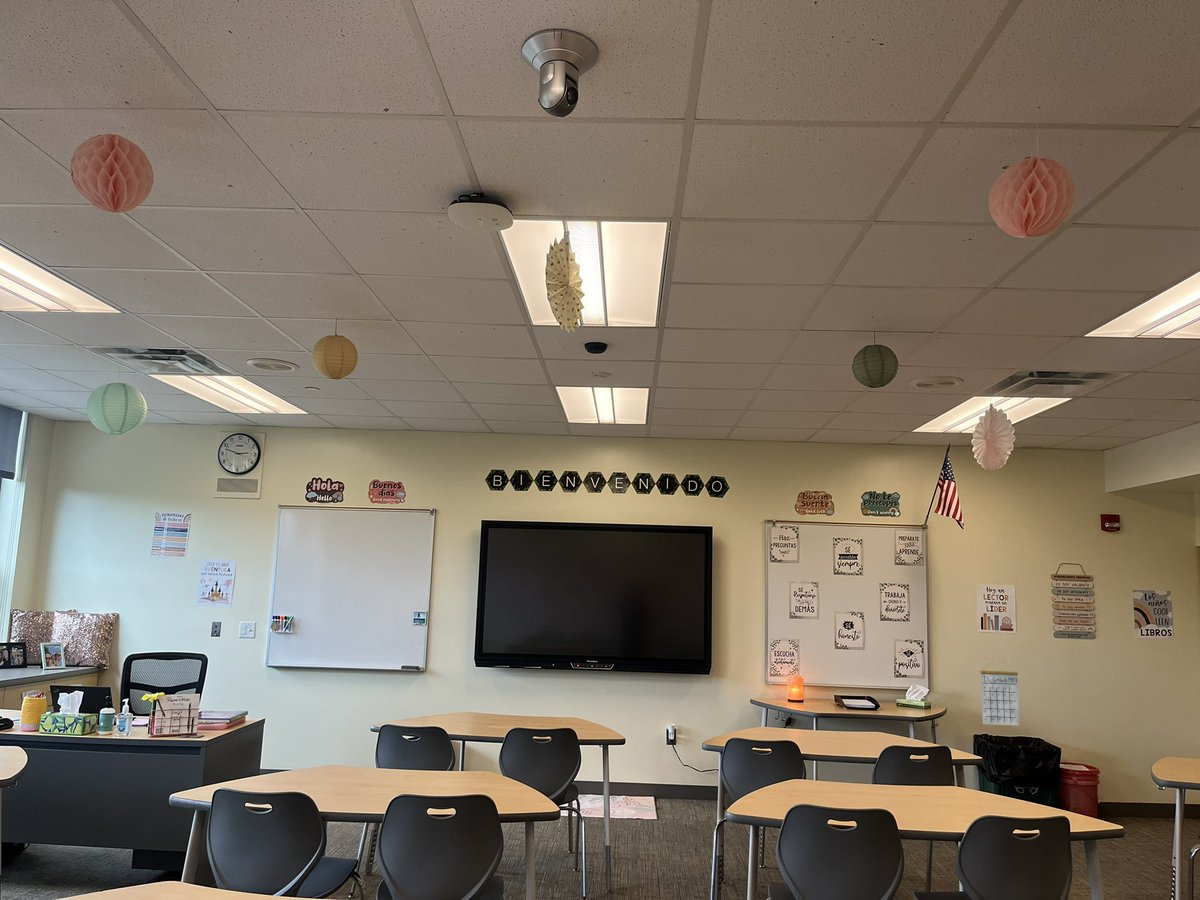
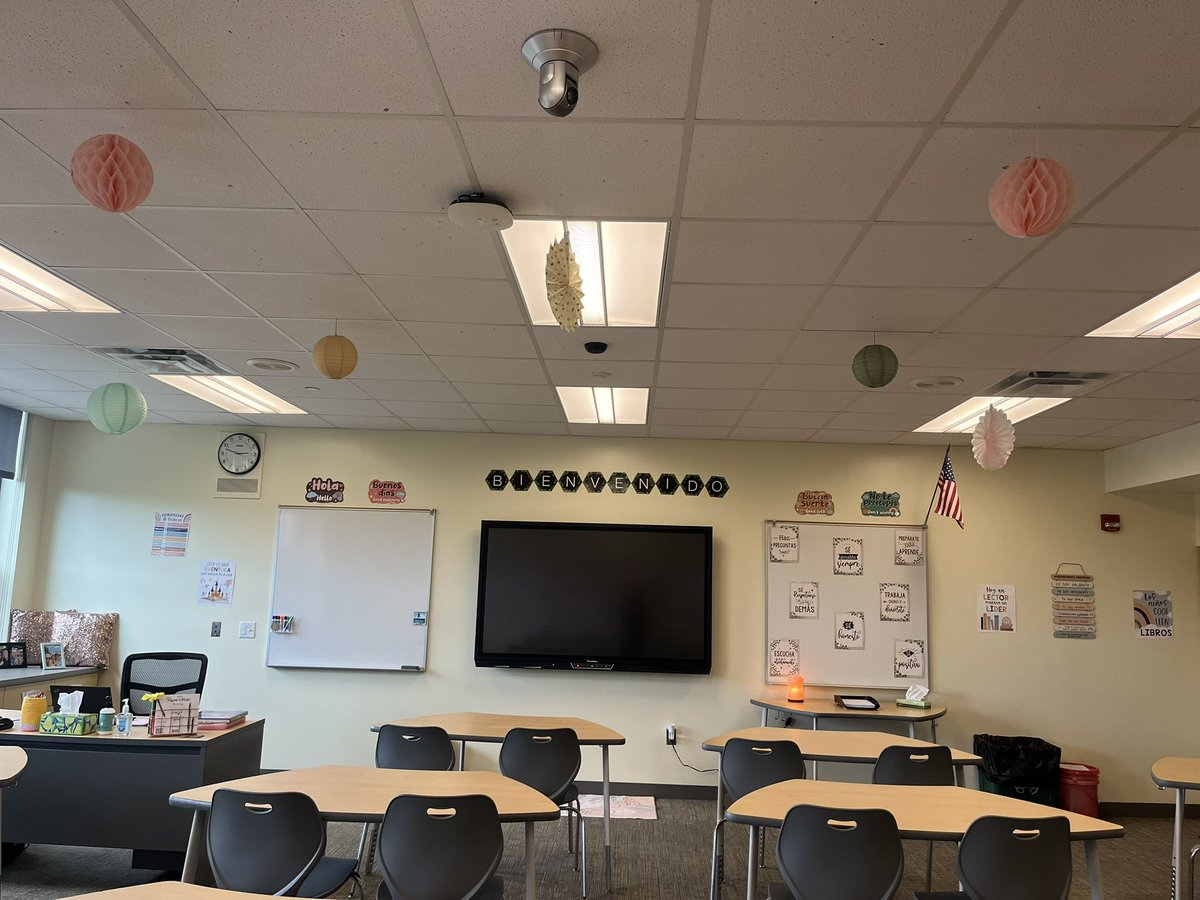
- calendar (999, 691)
